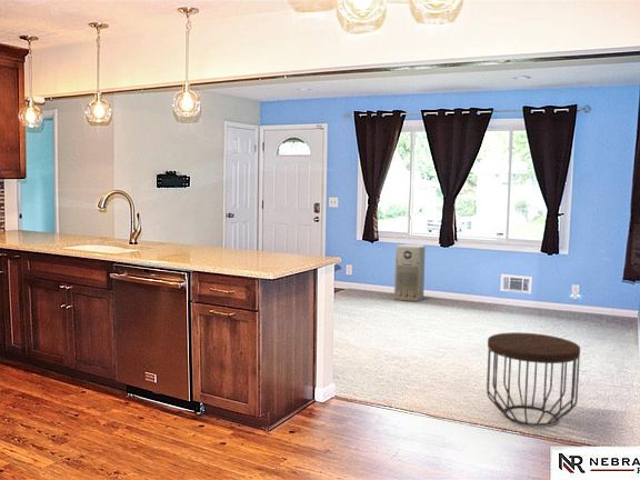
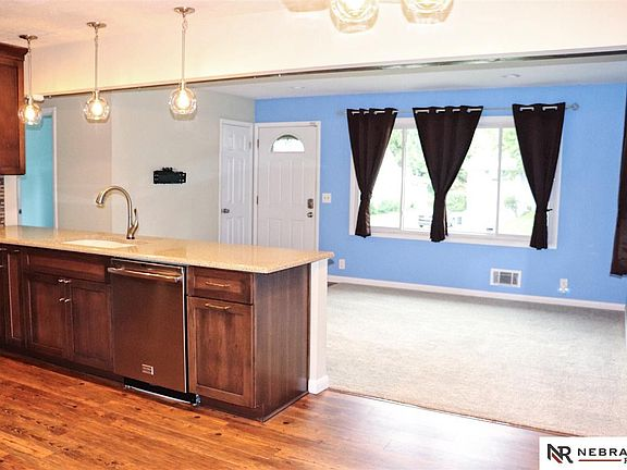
- side table (534, 379)
- air purifier (410, 271)
